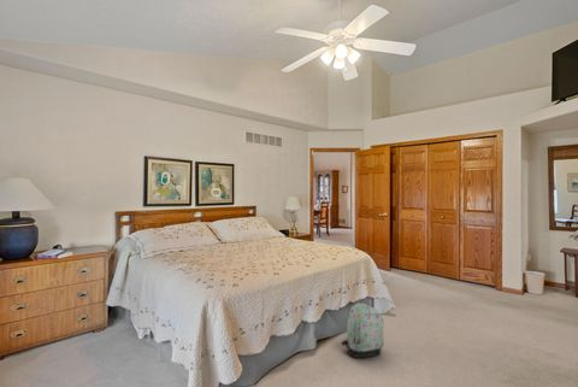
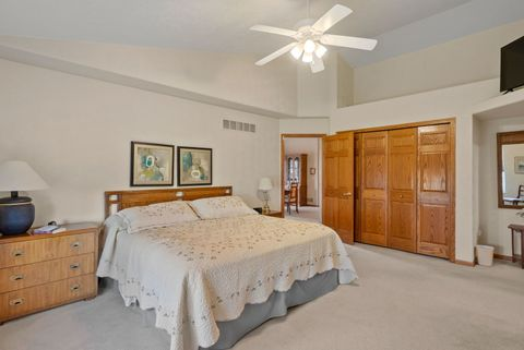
- backpack (365, 329)
